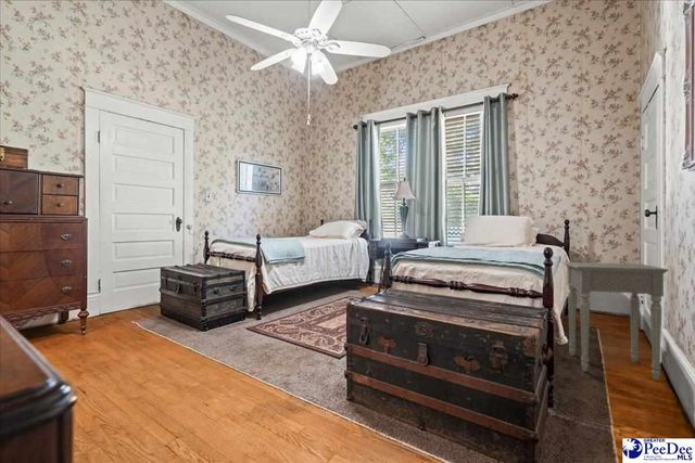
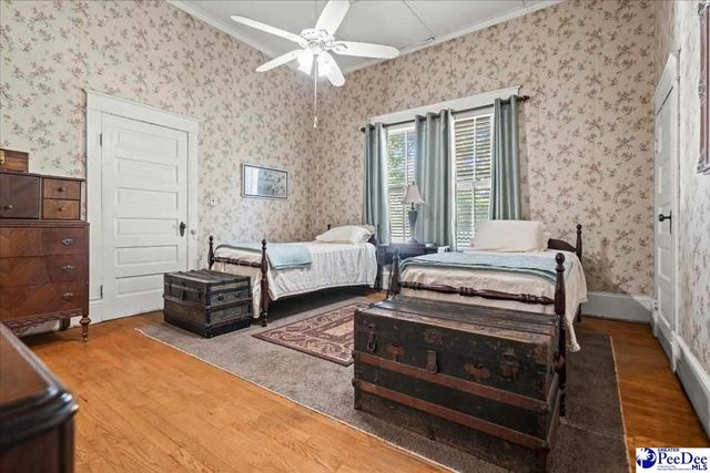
- side table (630, 314)
